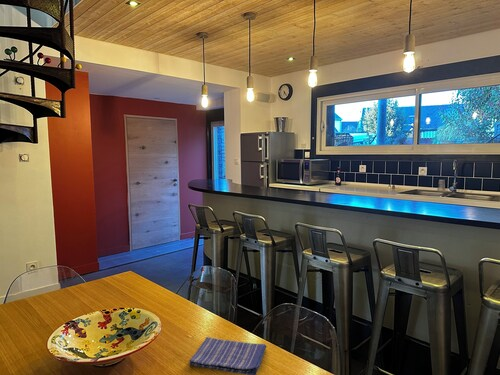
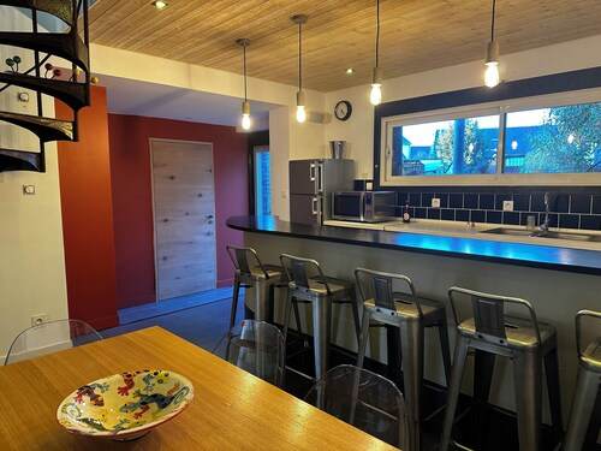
- dish towel (229, 353)
